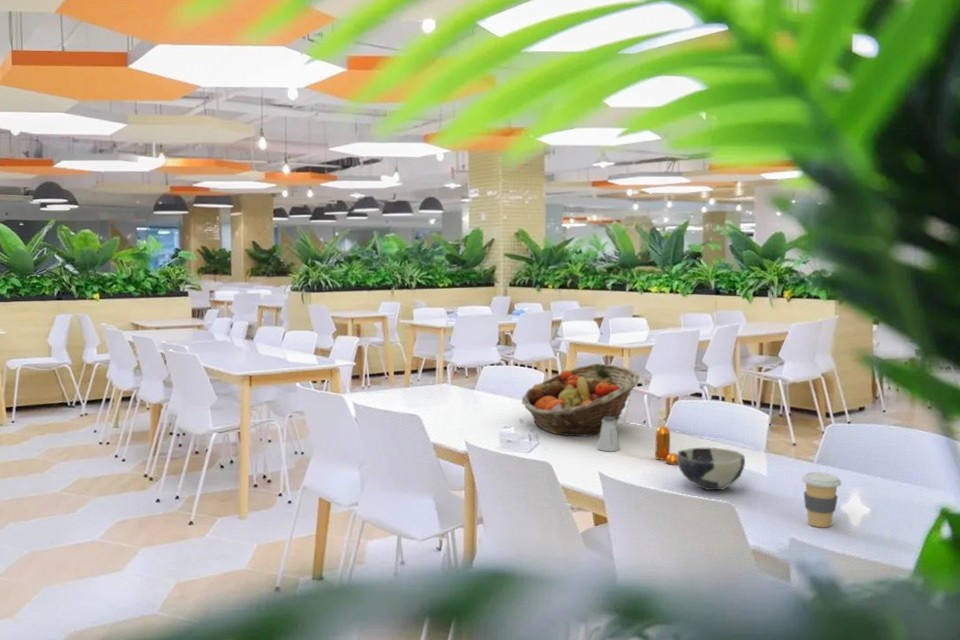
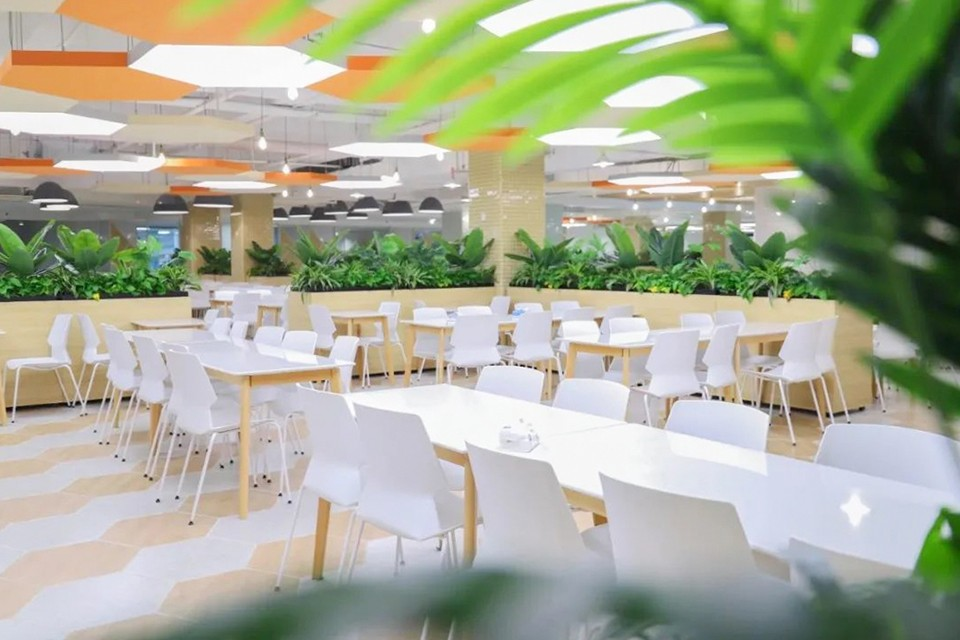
- fruit basket (579, 398)
- bowl (710, 470)
- coffee cup (820, 500)
- pepper shaker (667, 444)
- saltshaker (608, 433)
